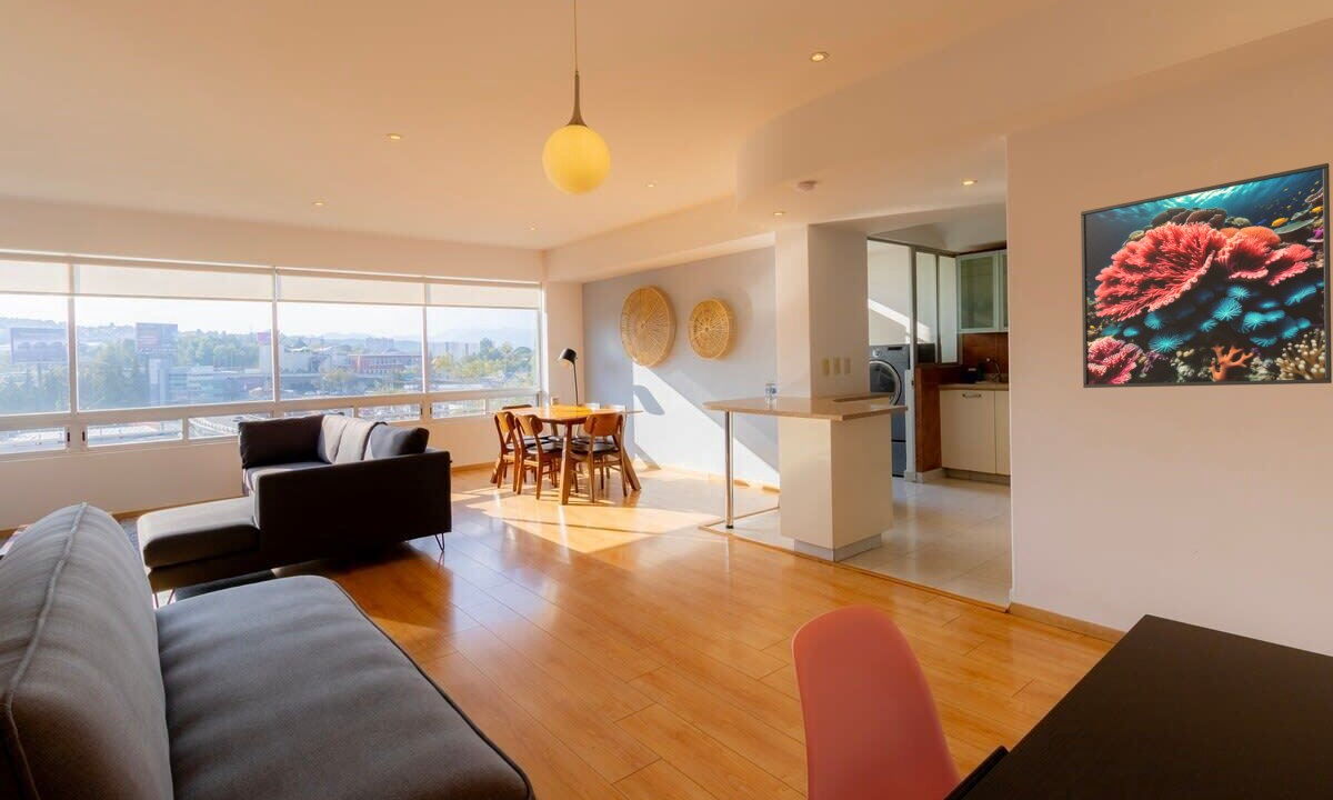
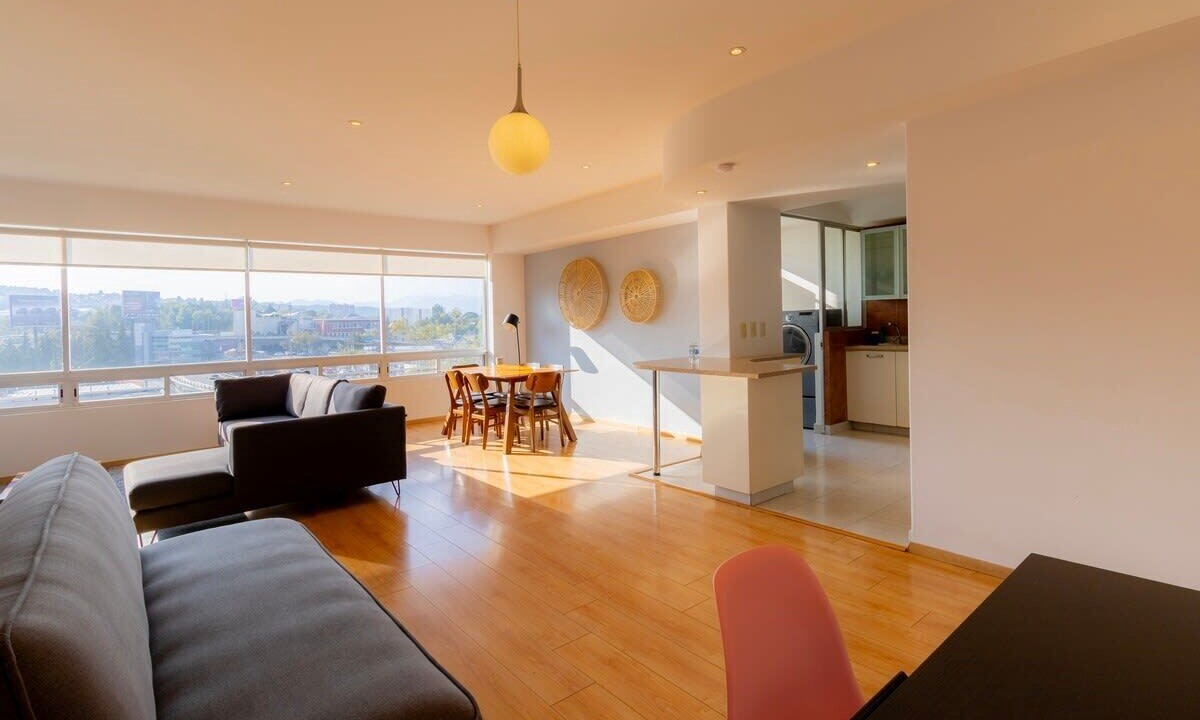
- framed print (1192, 288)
